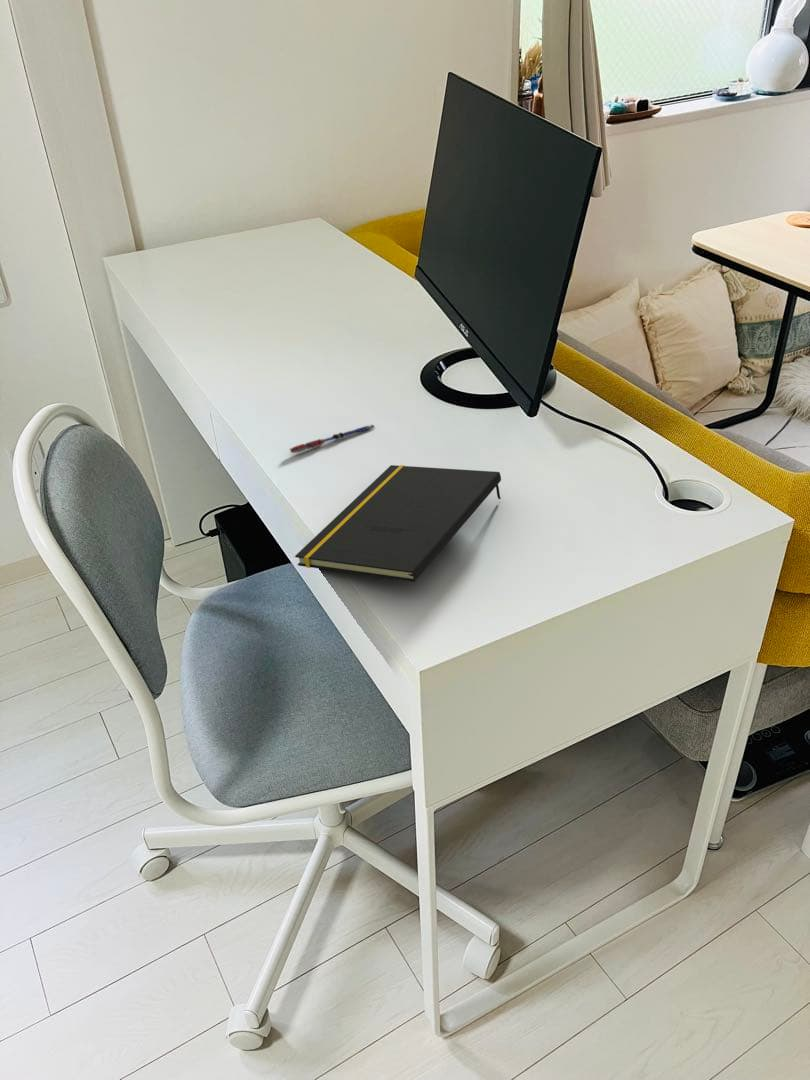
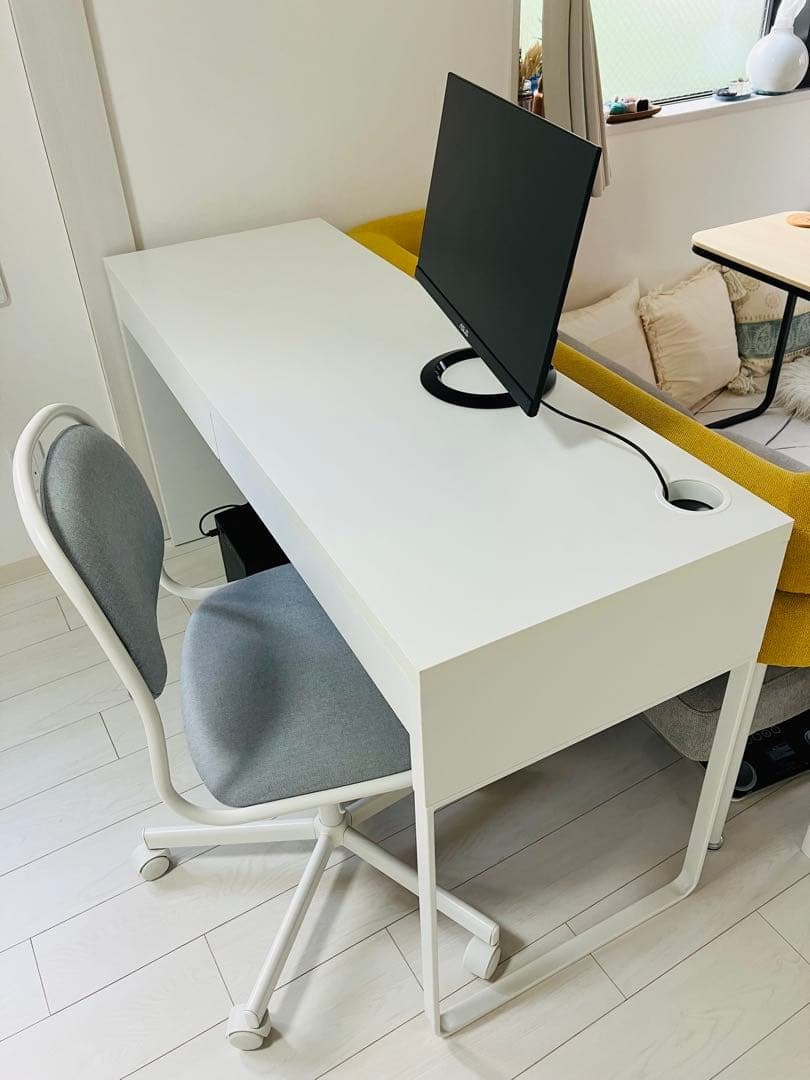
- pen (333, 437)
- notepad (401, 517)
